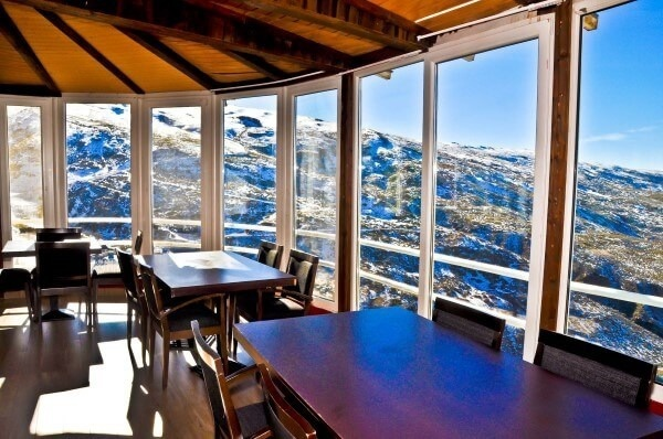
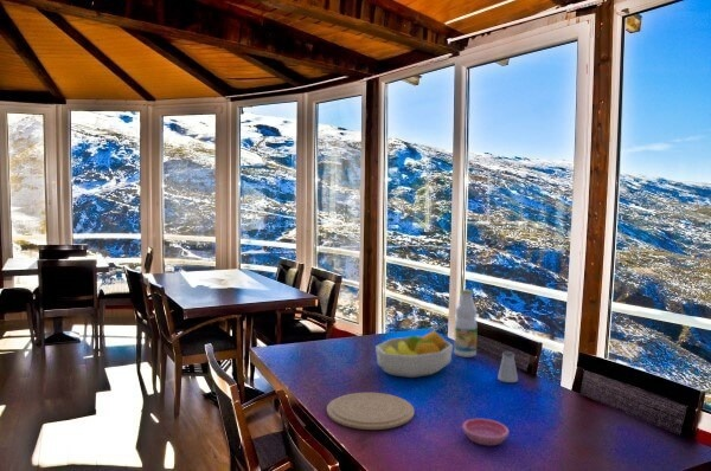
+ bottle (466, 322)
+ saucer (485, 432)
+ saltshaker (507, 366)
+ plate (370, 408)
+ fruit bowl (414, 351)
